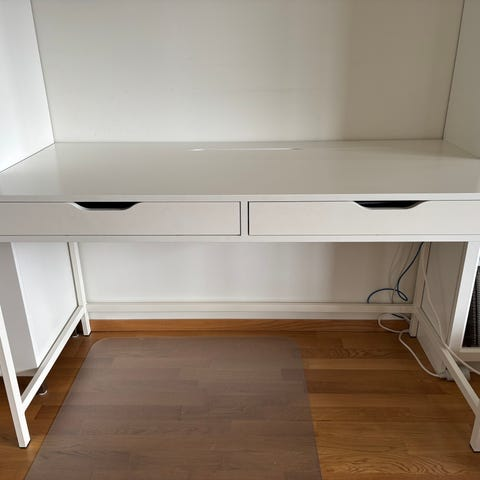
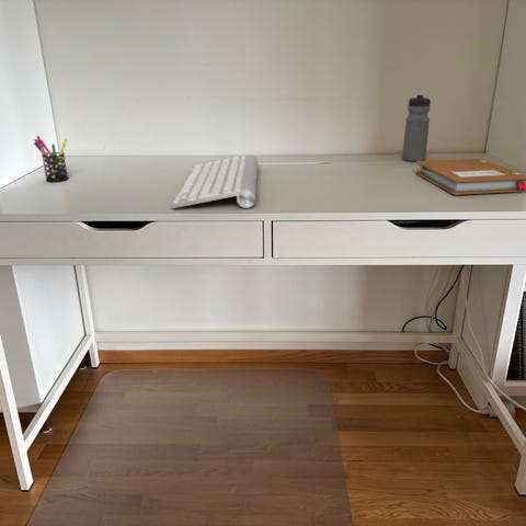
+ water bottle (416, 127)
+ computer keyboard (220, 178)
+ pen holder (53, 158)
+ notebook (471, 175)
